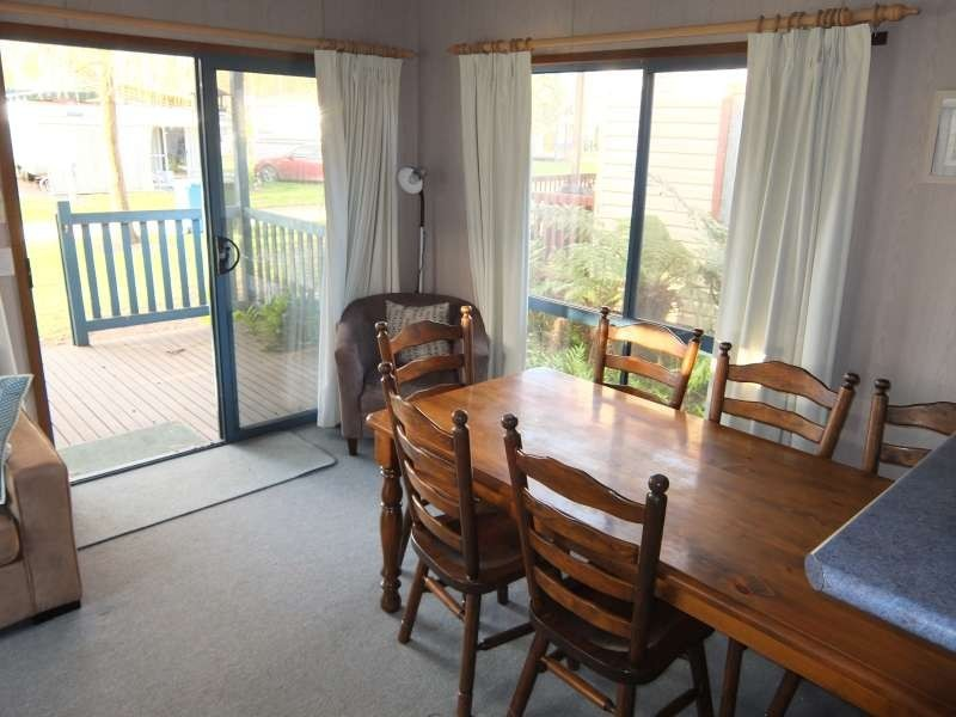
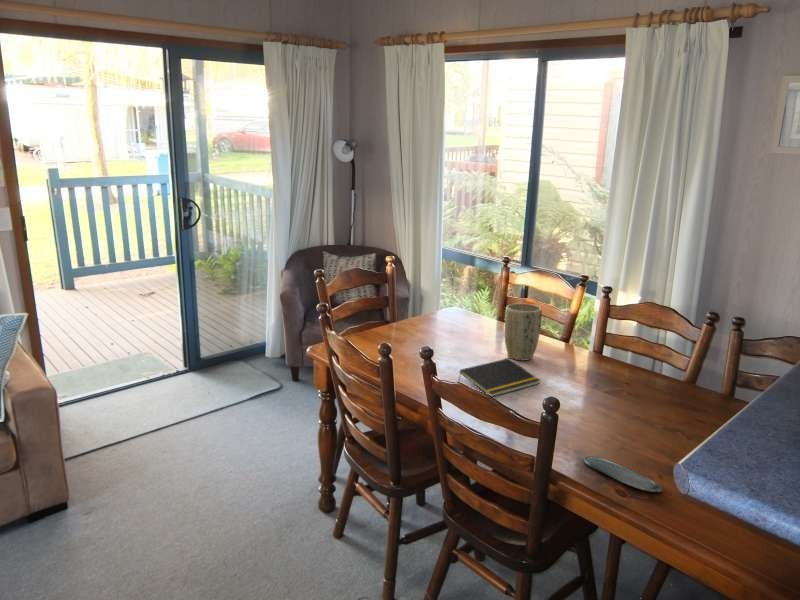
+ oval tray (621, 473)
+ plant pot (522, 332)
+ notepad (499, 376)
